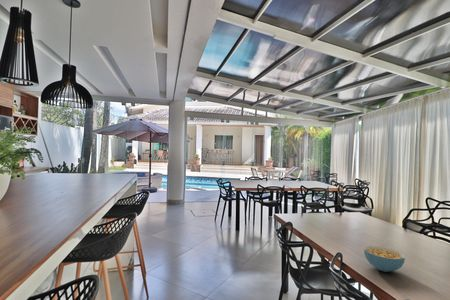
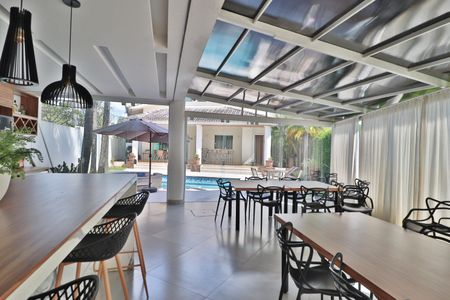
- cereal bowl (383, 260)
